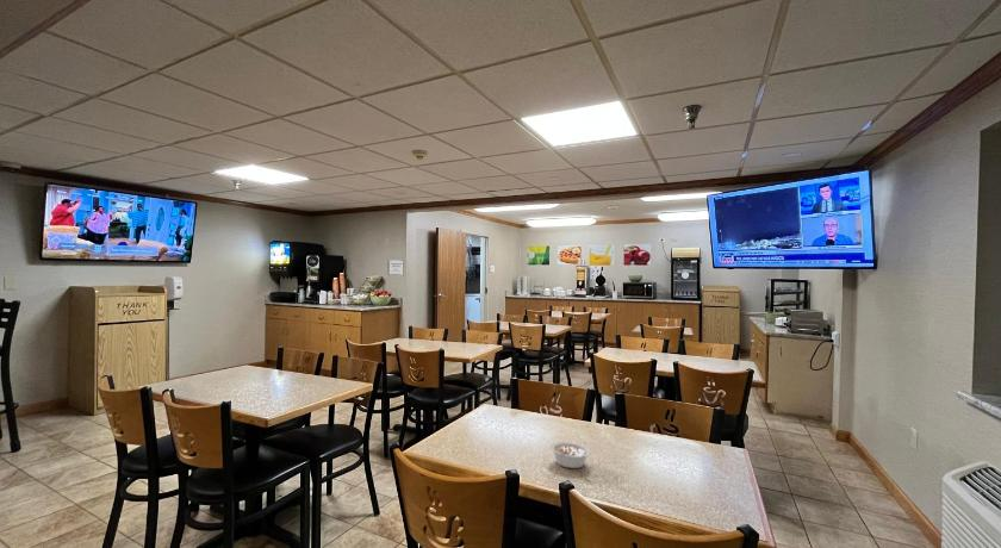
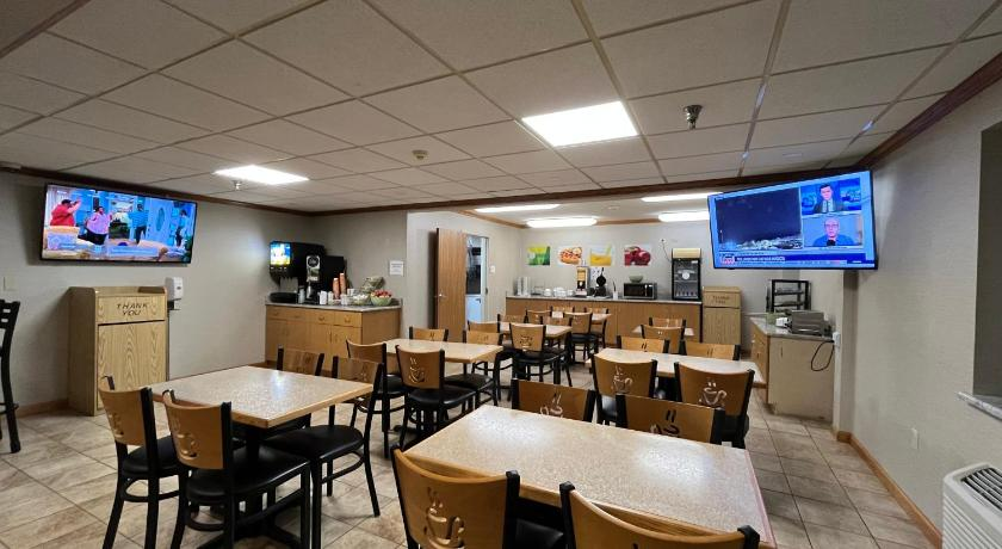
- legume (571, 454)
